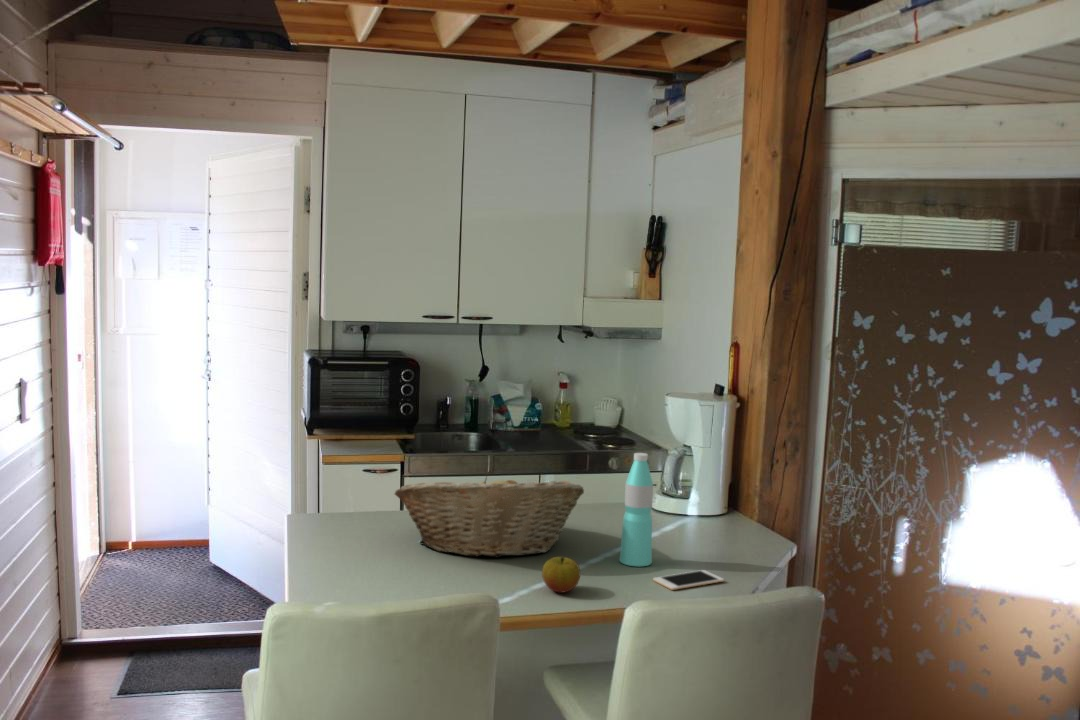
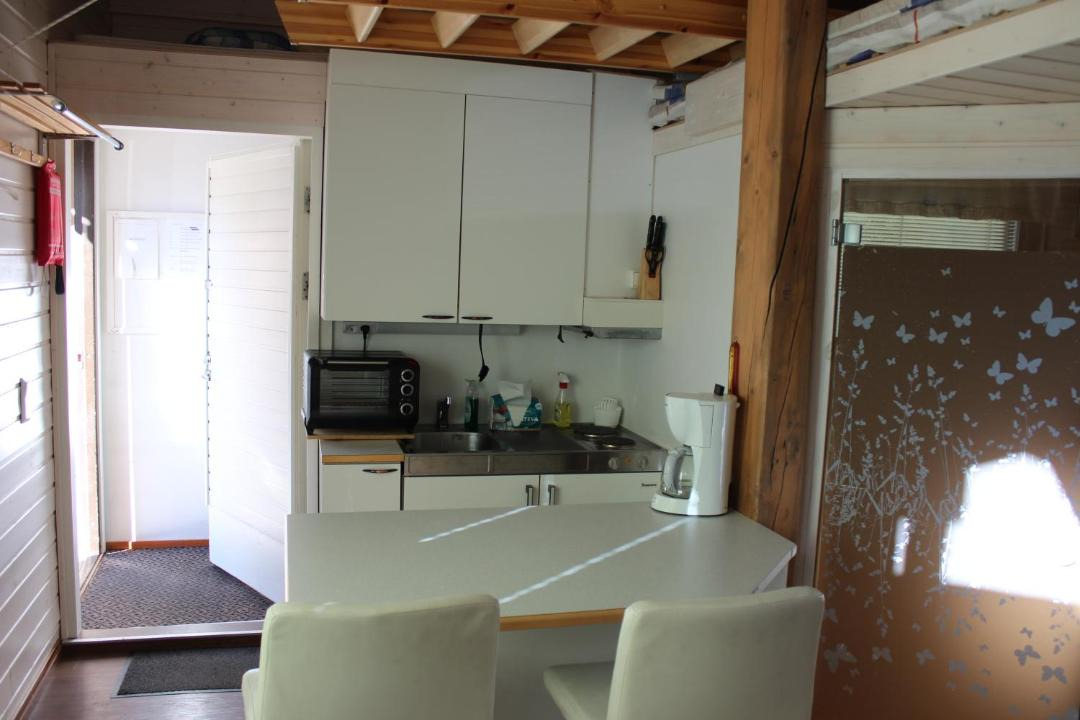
- cell phone (688, 579)
- fruit basket (489, 506)
- water bottle (638, 508)
- apple (561, 574)
